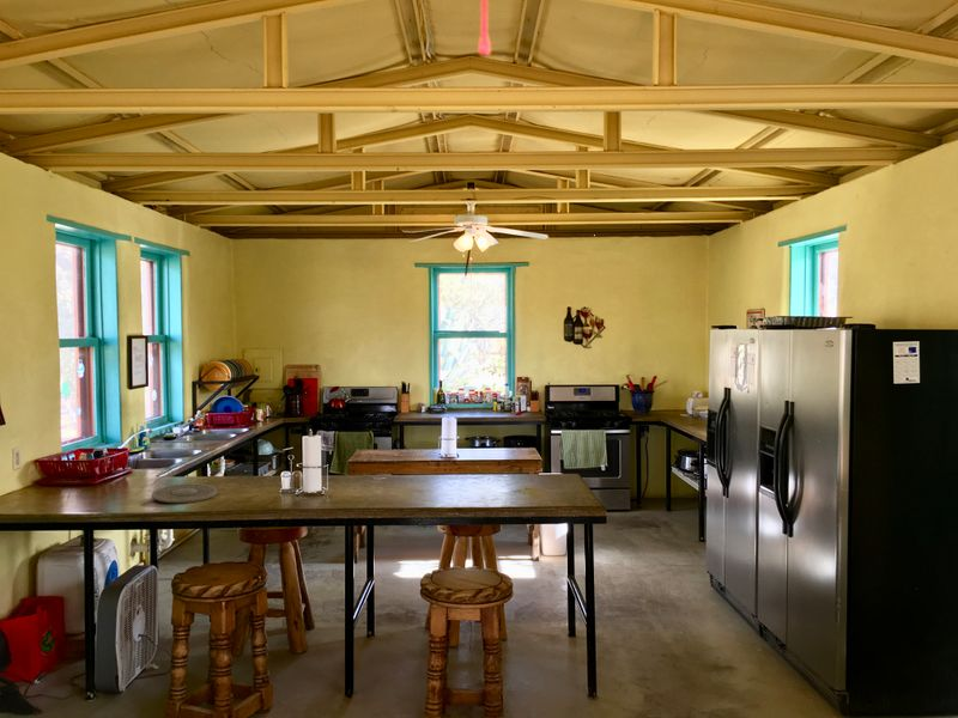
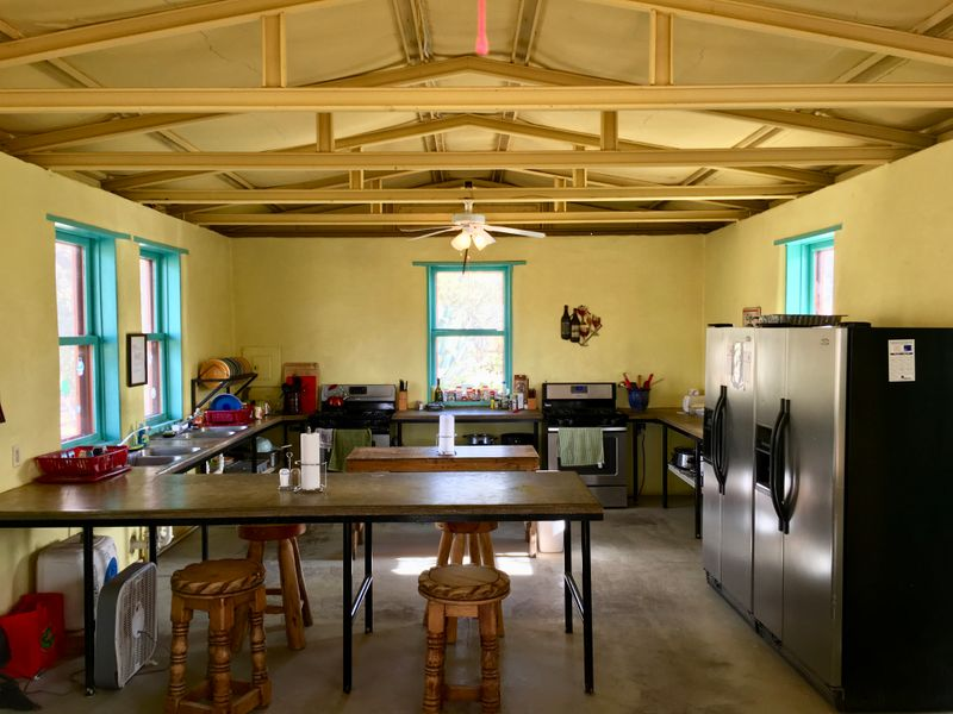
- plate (184, 492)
